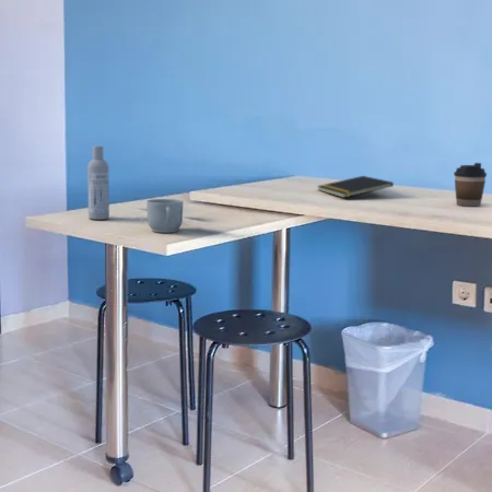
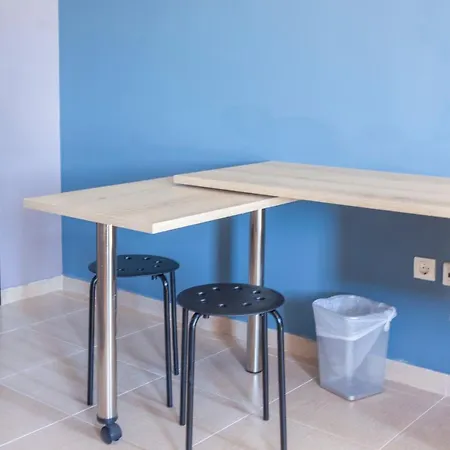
- notepad (353, 186)
- coffee cup (469, 184)
- bottle (97, 181)
- mug (165, 216)
